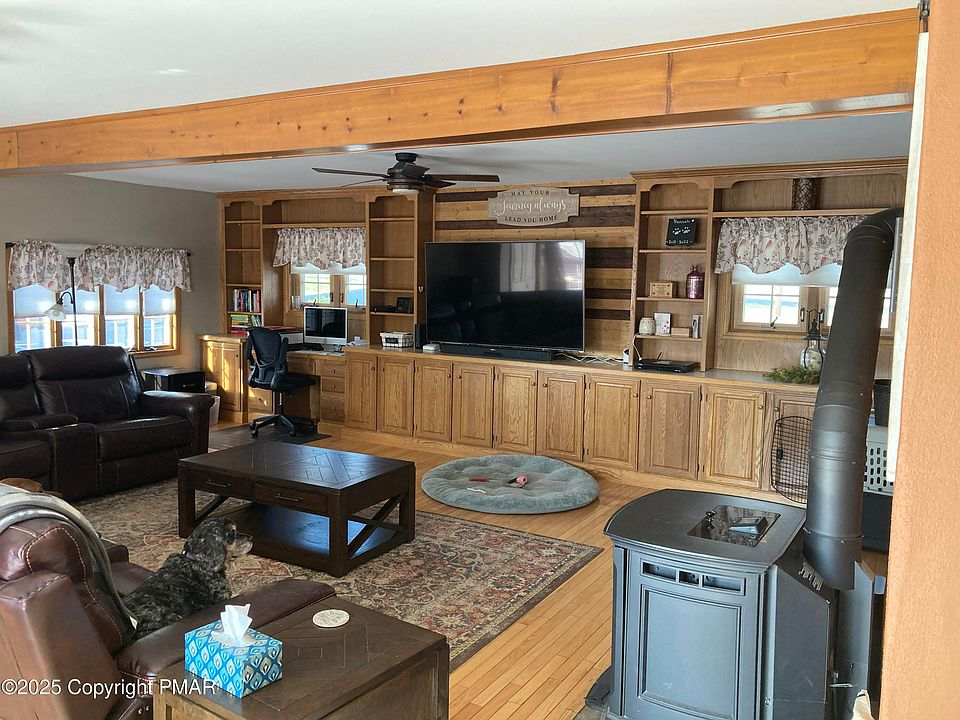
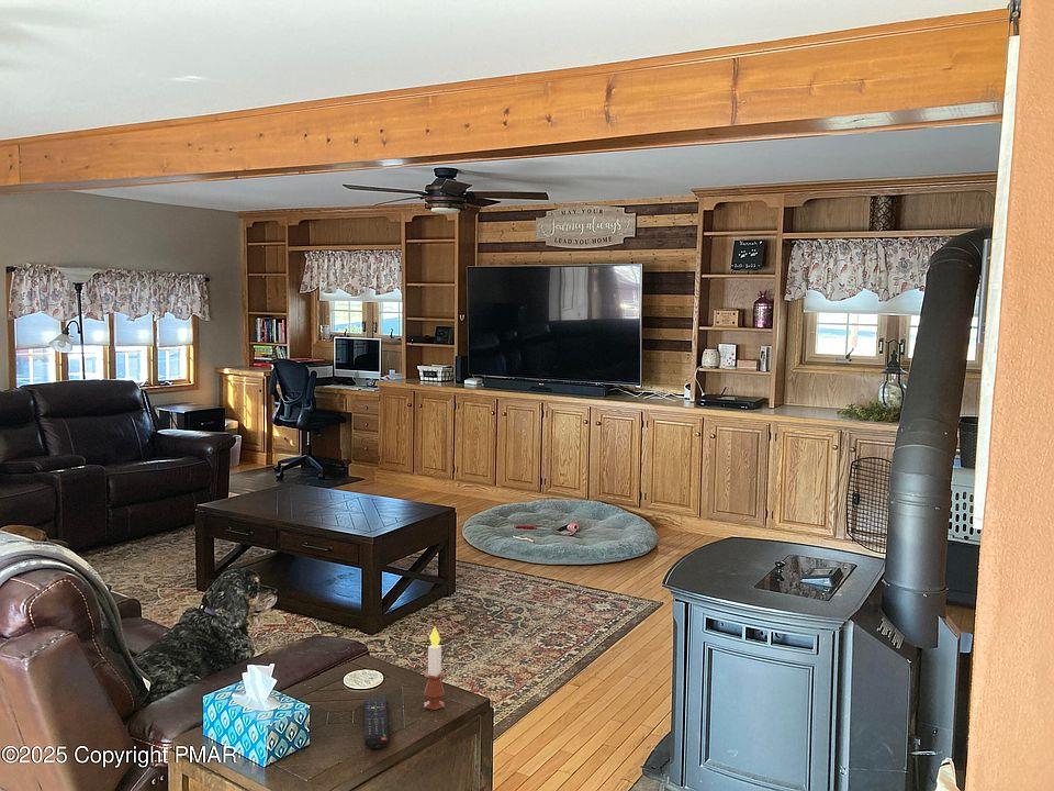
+ remote control (375, 721)
+ candle (434, 665)
